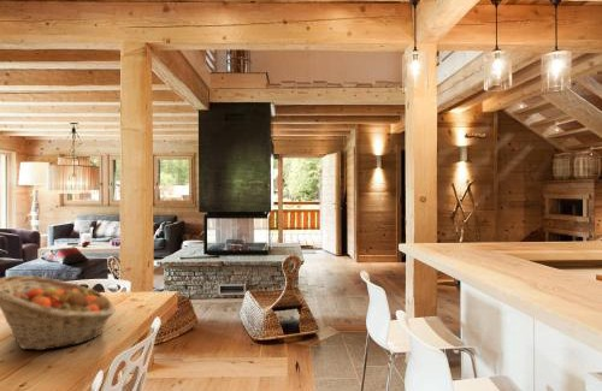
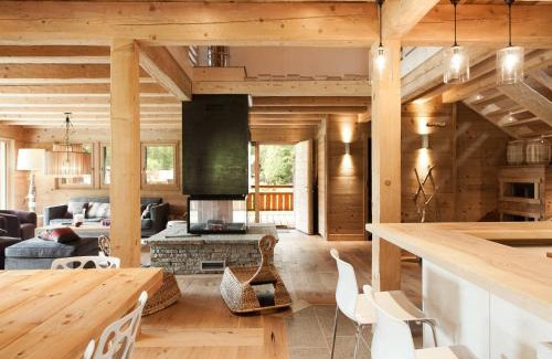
- fruit basket (55, 306)
